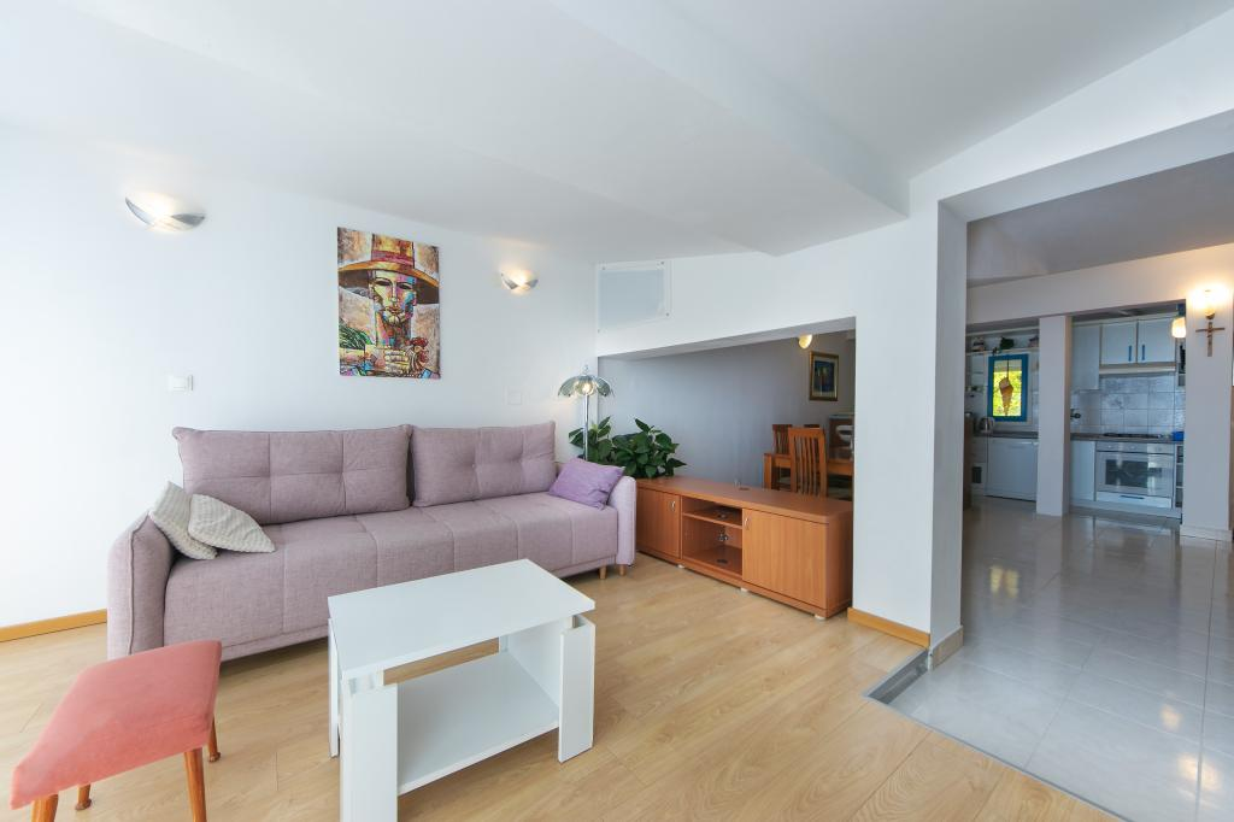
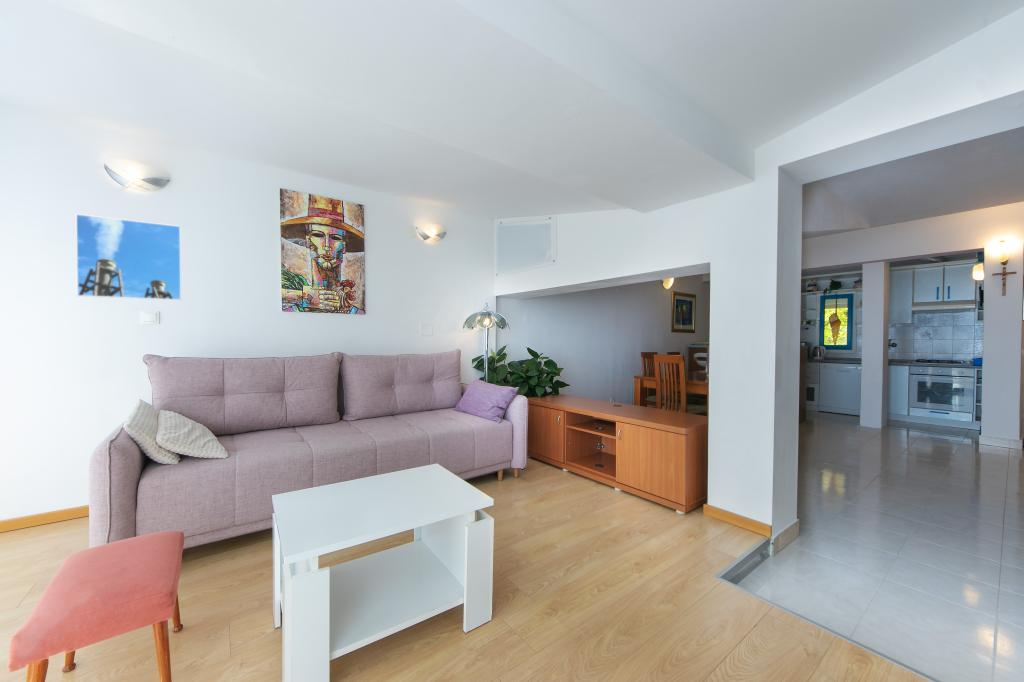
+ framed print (131, 259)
